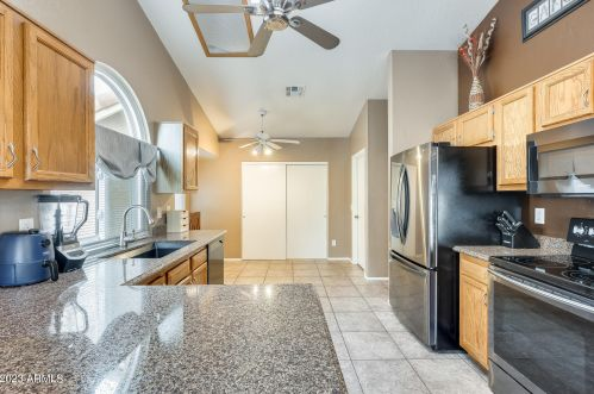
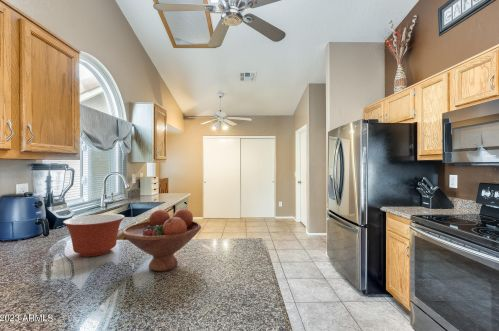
+ fruit bowl (163, 239)
+ mixing bowl (95, 235)
